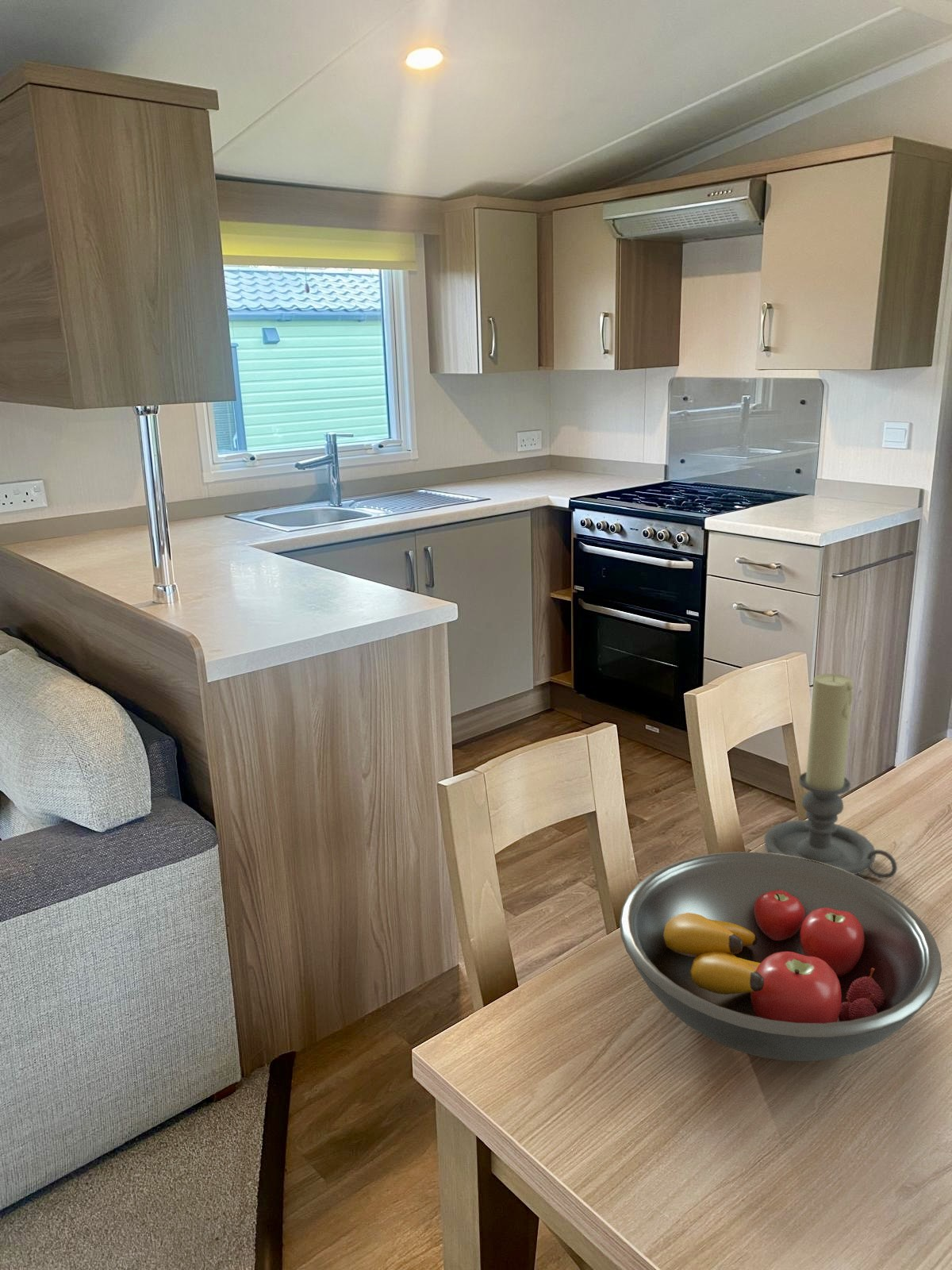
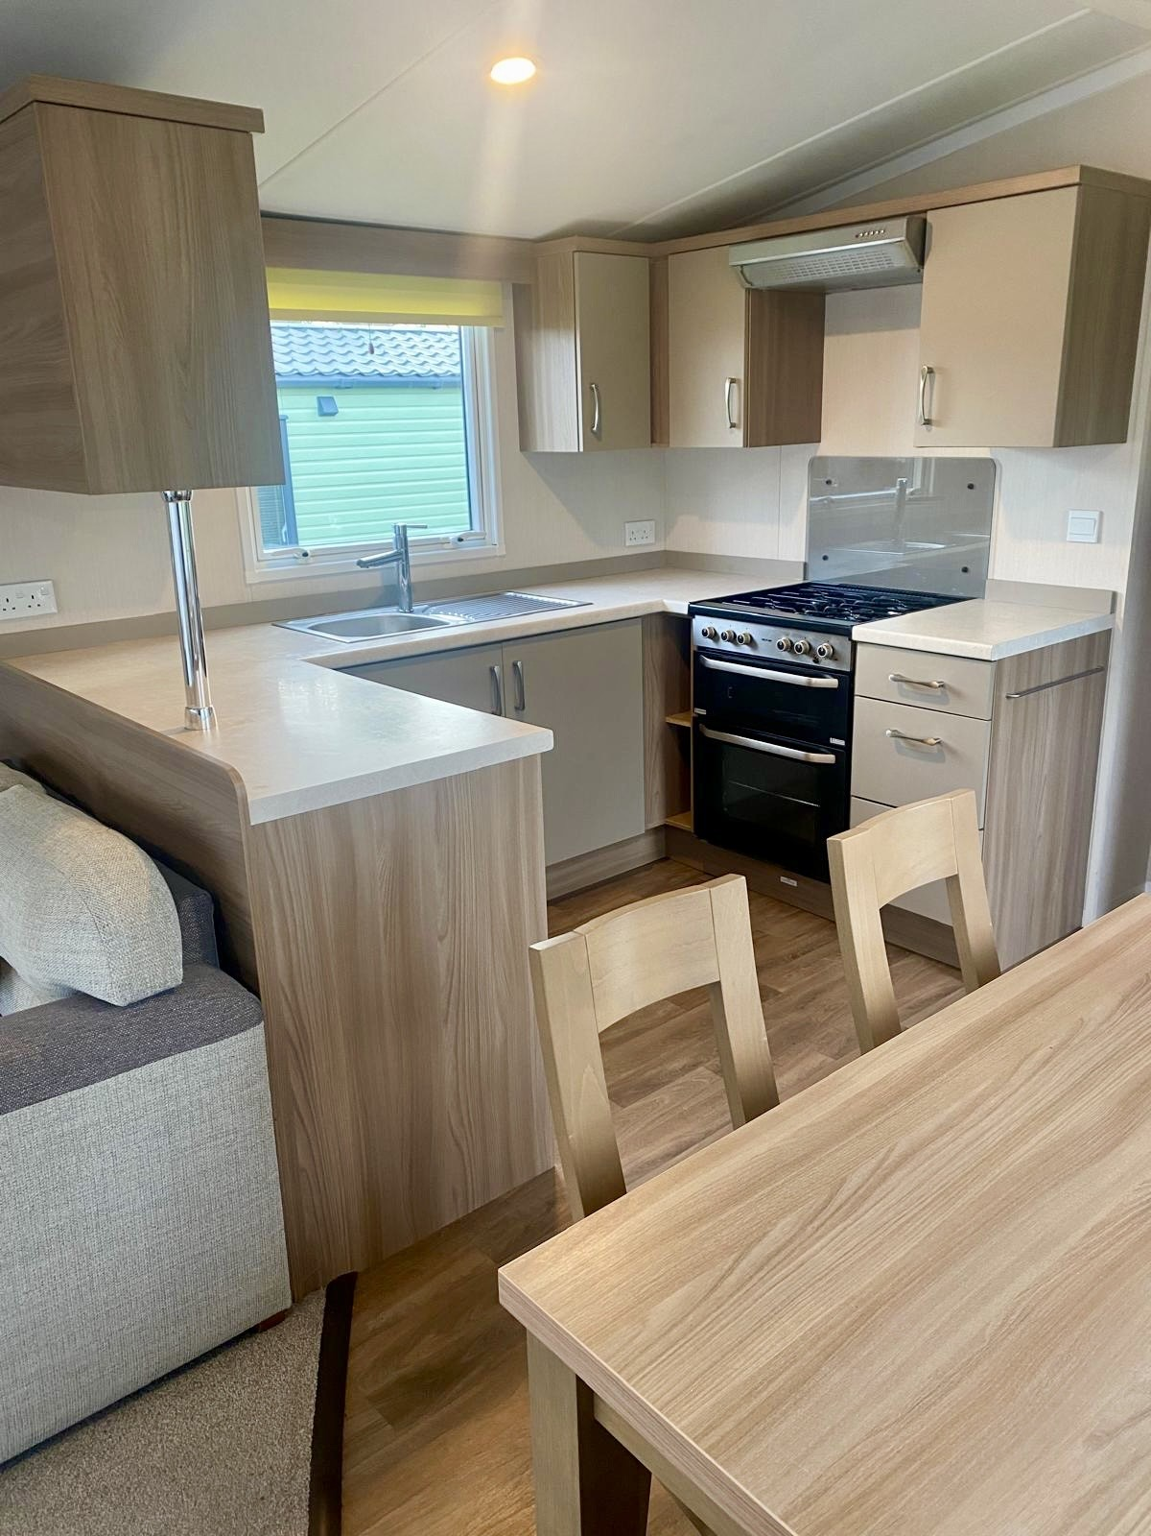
- candle holder (836, 772)
- fruit bowl (772, 955)
